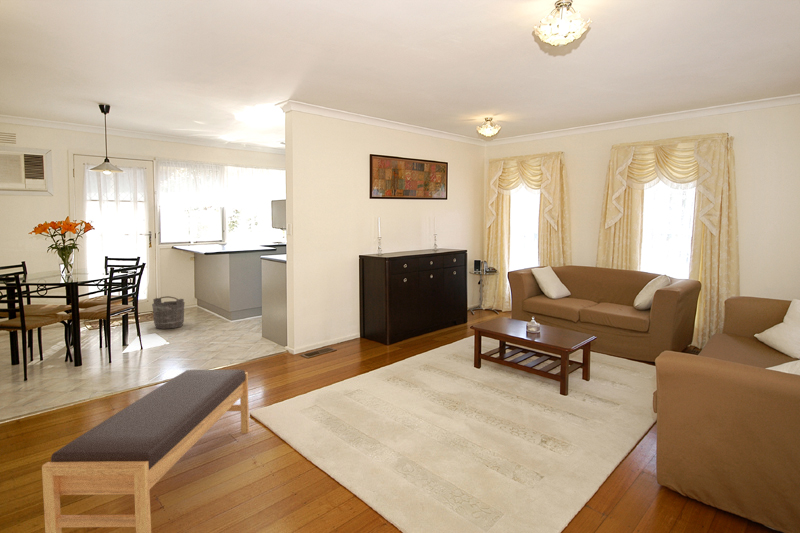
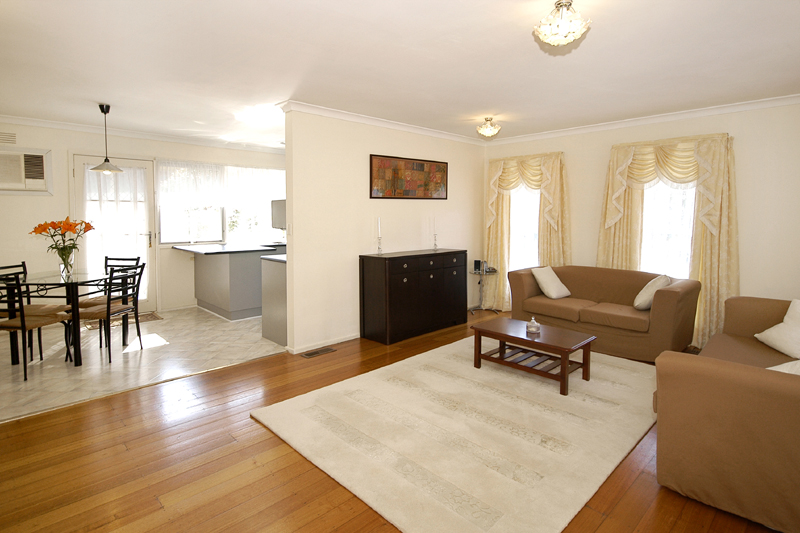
- bench (172, 443)
- bucket (168, 311)
